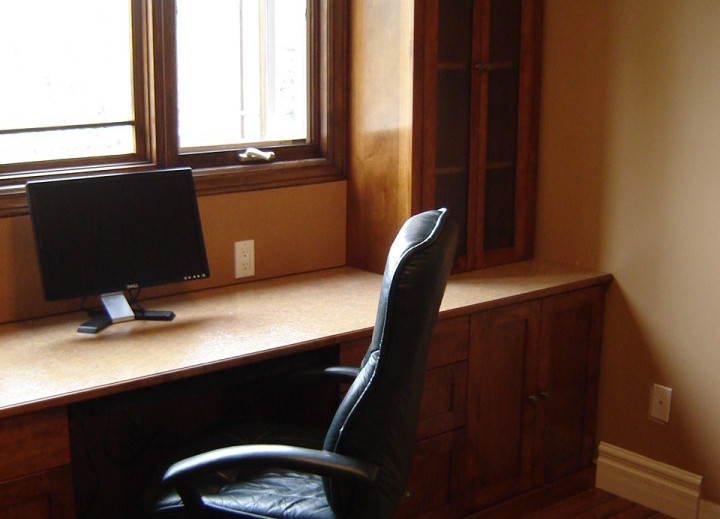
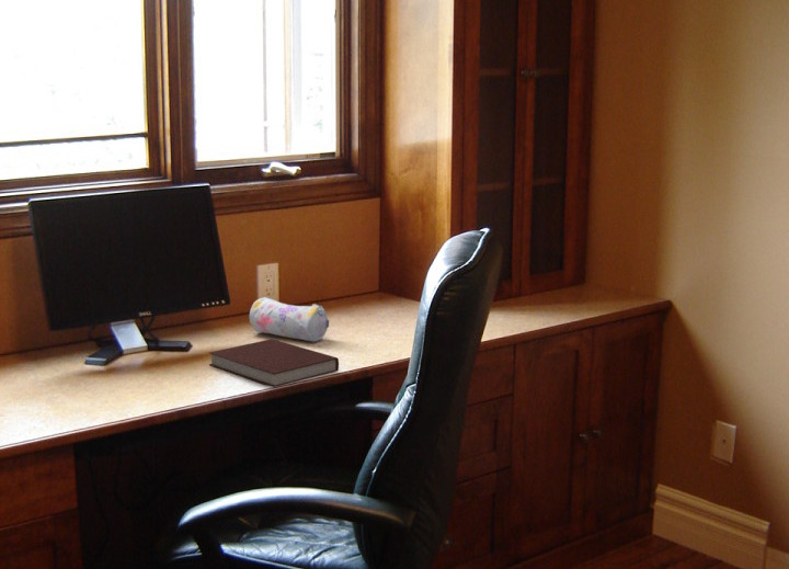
+ notebook (273, 361)
+ pencil case (288, 319)
